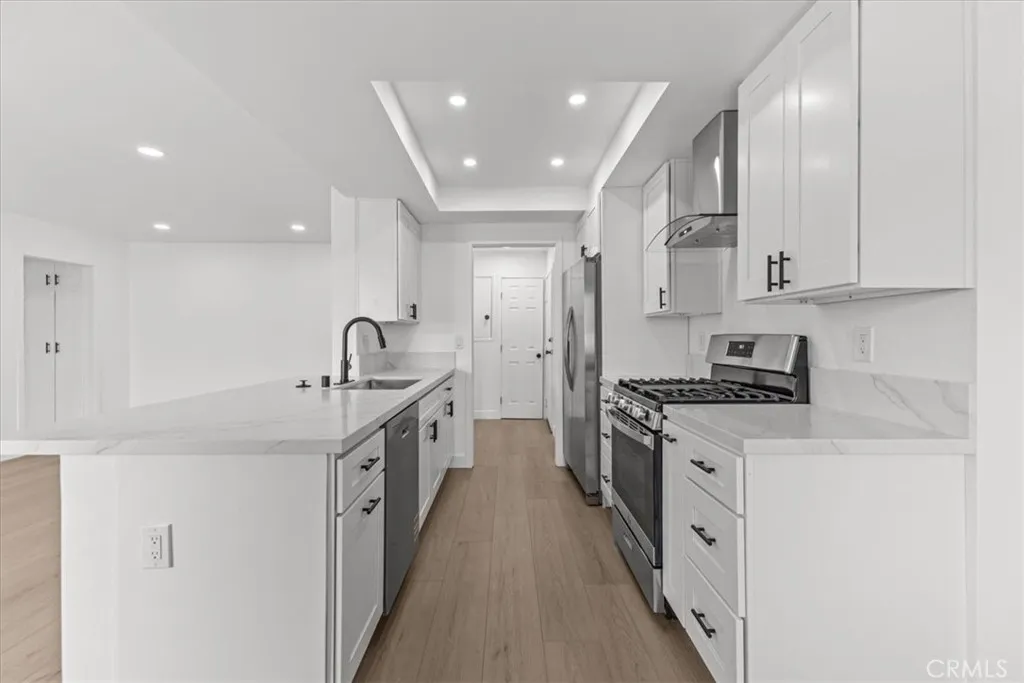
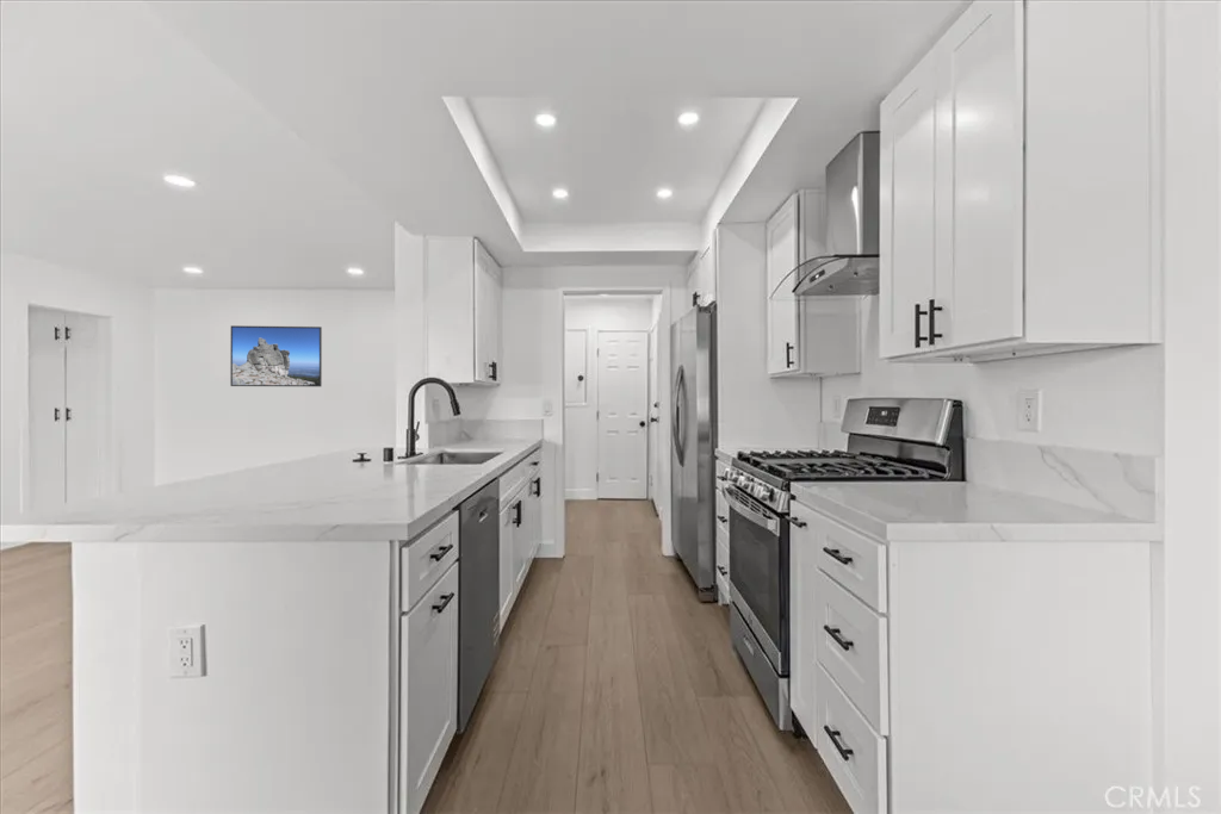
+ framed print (275, 356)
